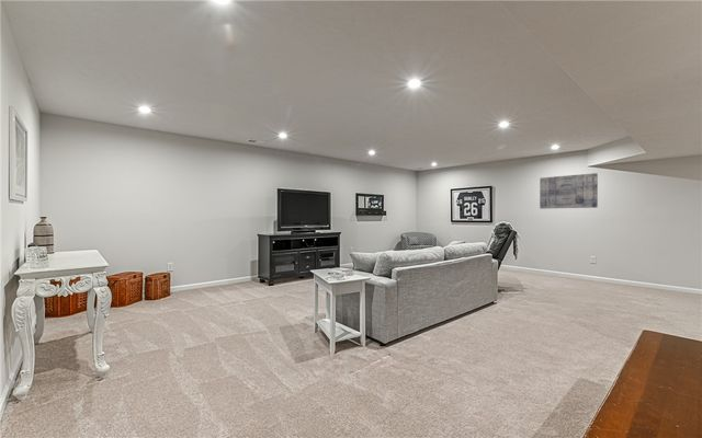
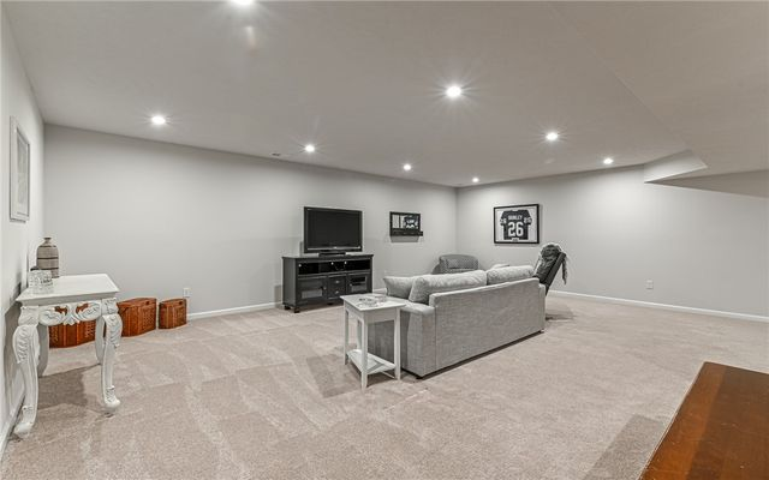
- wall art (567, 192)
